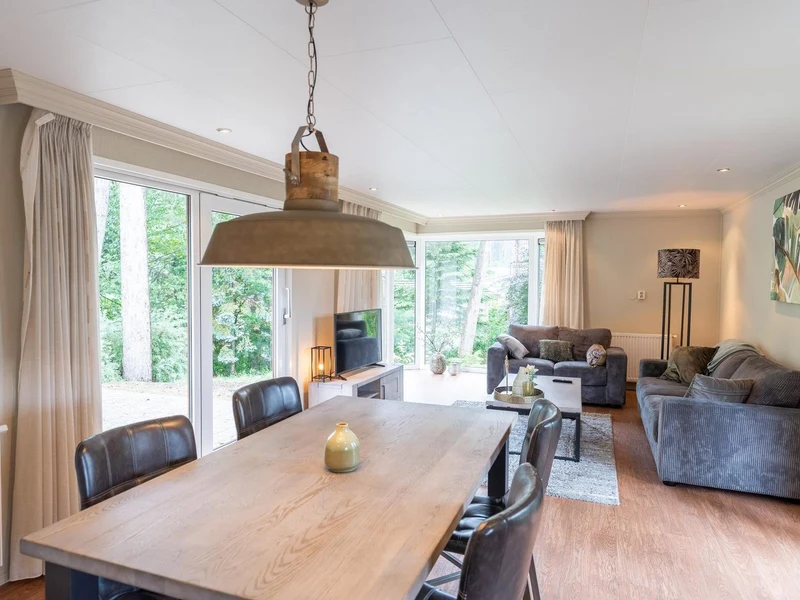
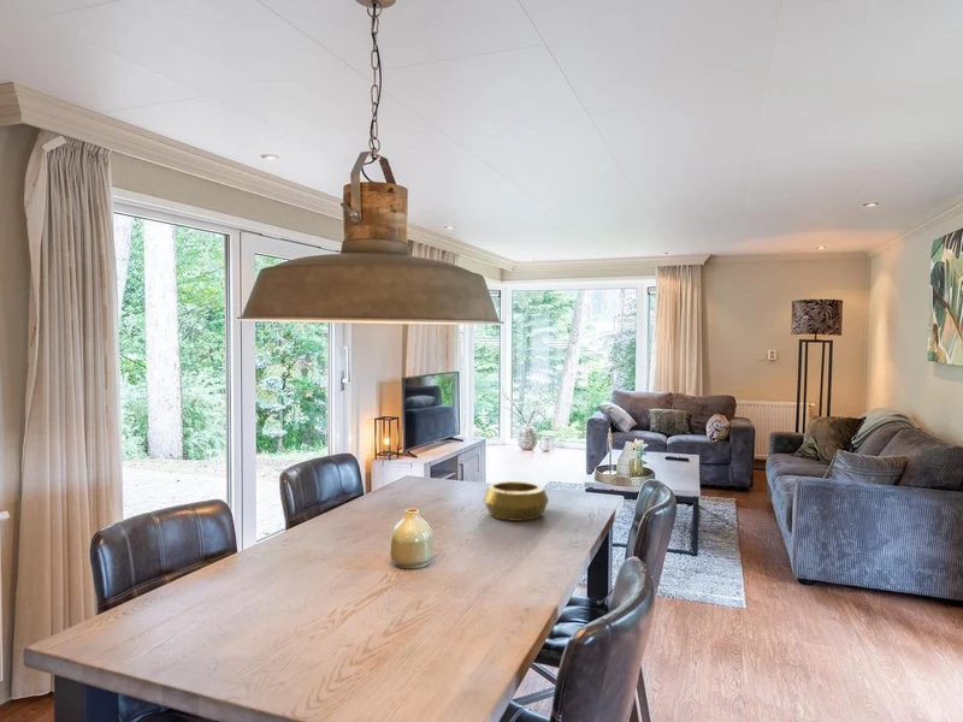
+ decorative bowl (515, 499)
